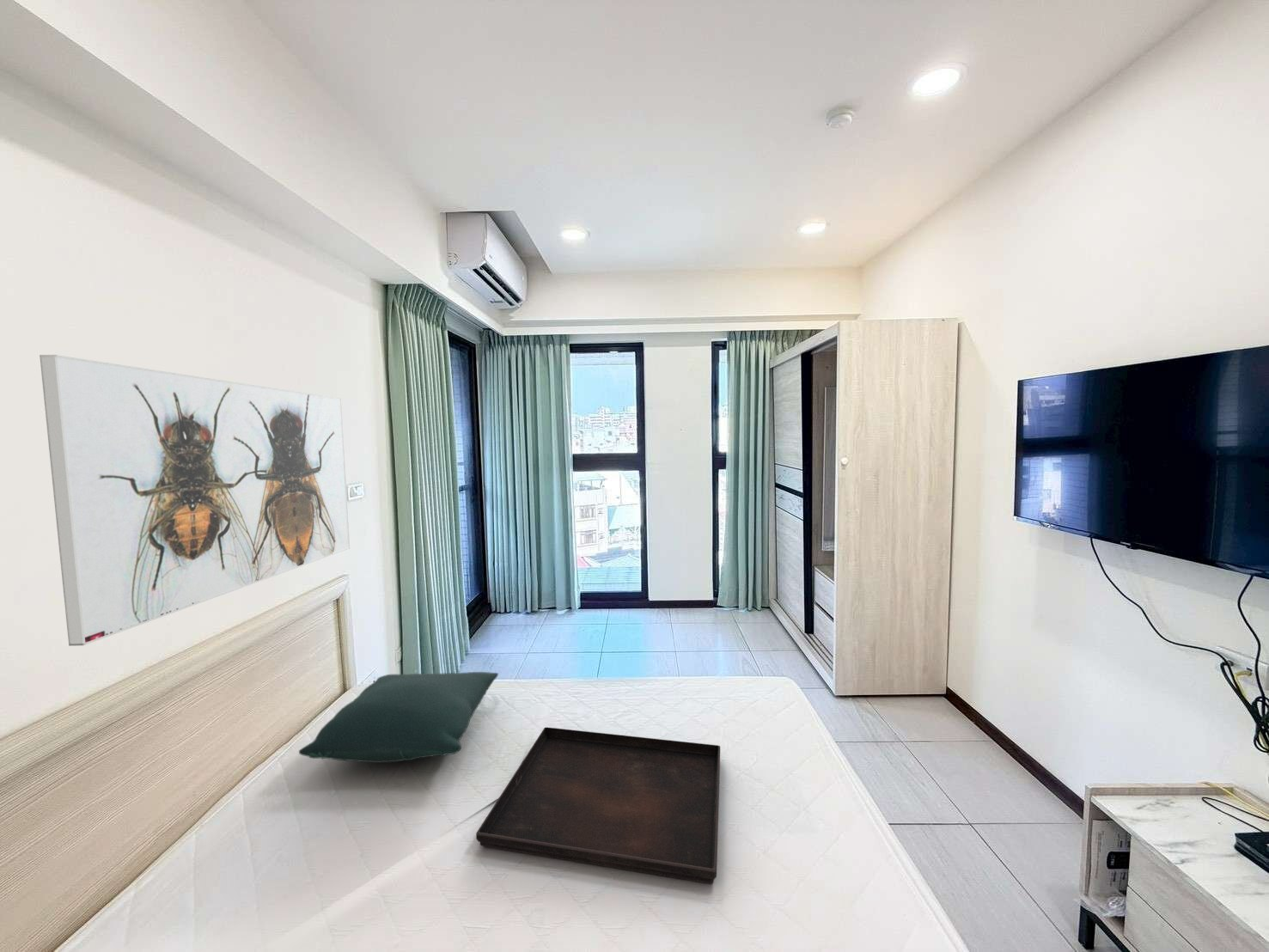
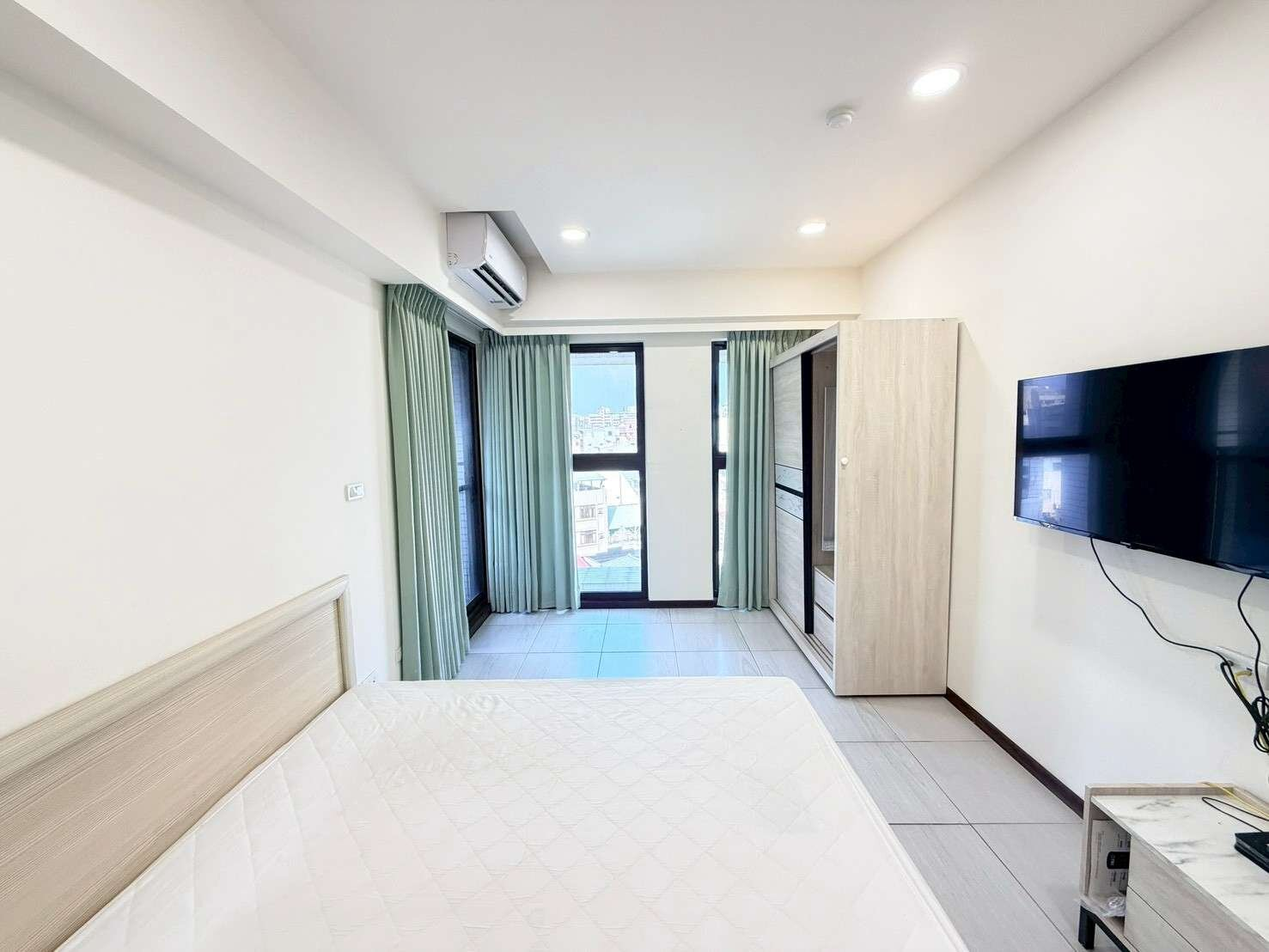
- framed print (247, 484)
- serving tray (613, 790)
- pillow (414, 710)
